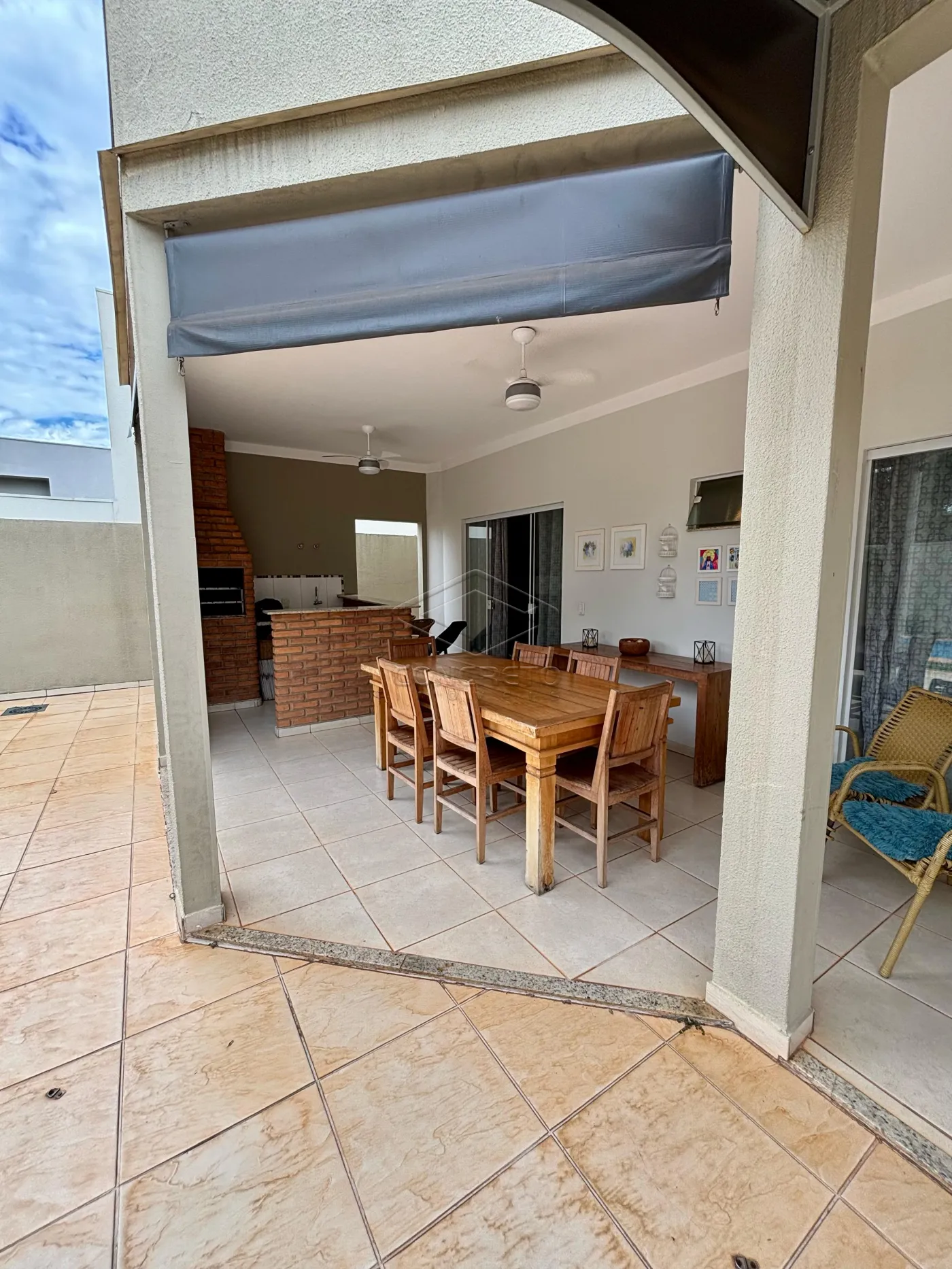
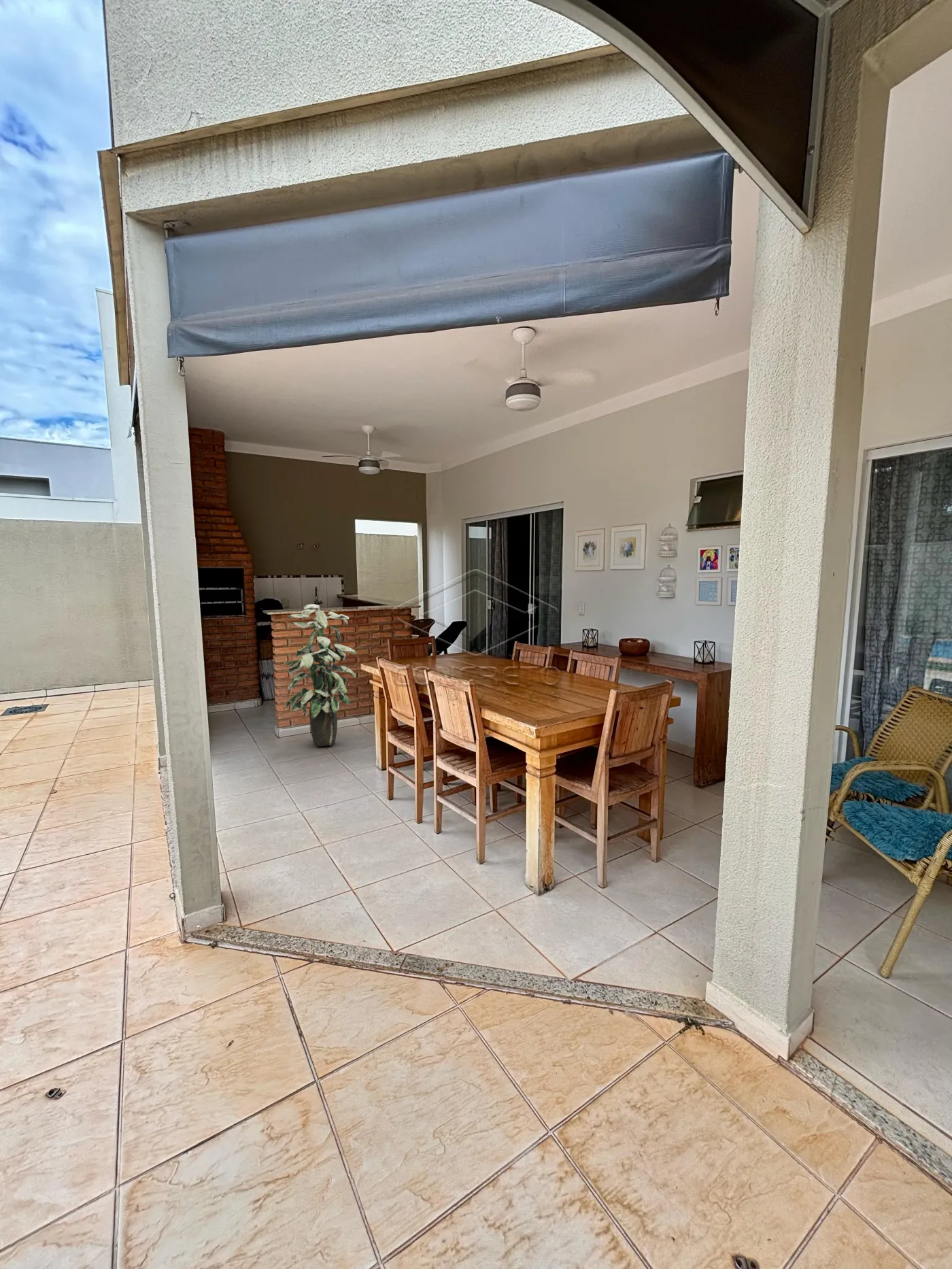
+ indoor plant (318, 675)
